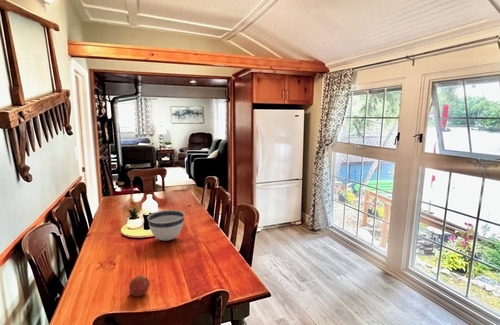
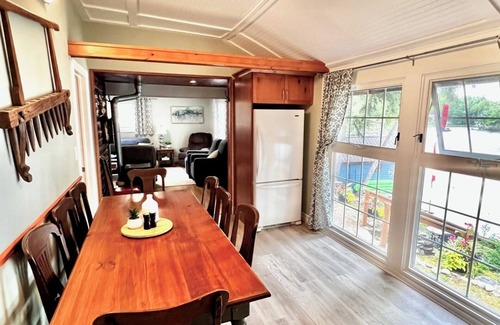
- fruit (138, 285)
- bowl (166, 227)
